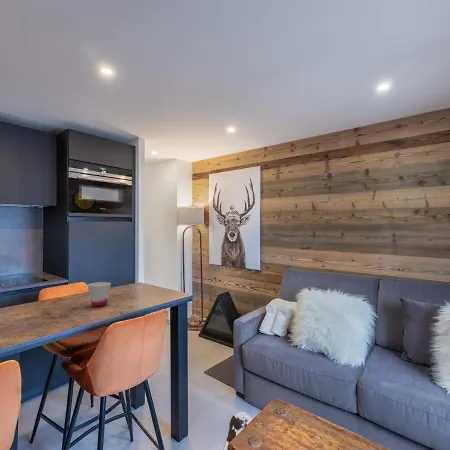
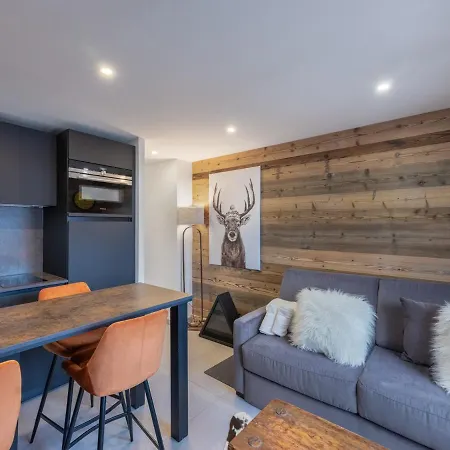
- cup (99, 294)
